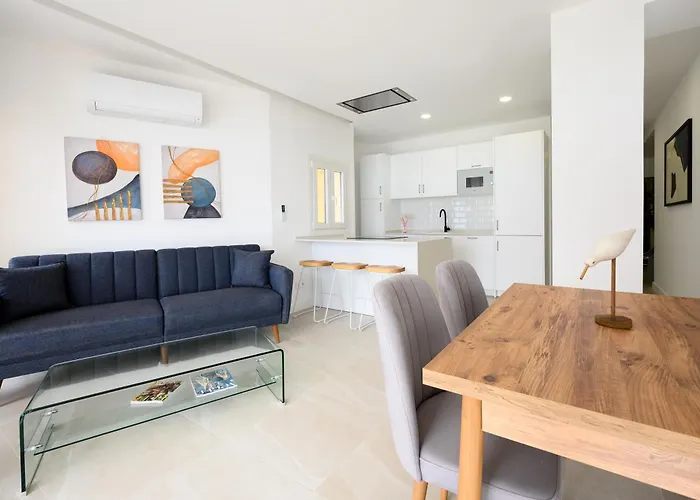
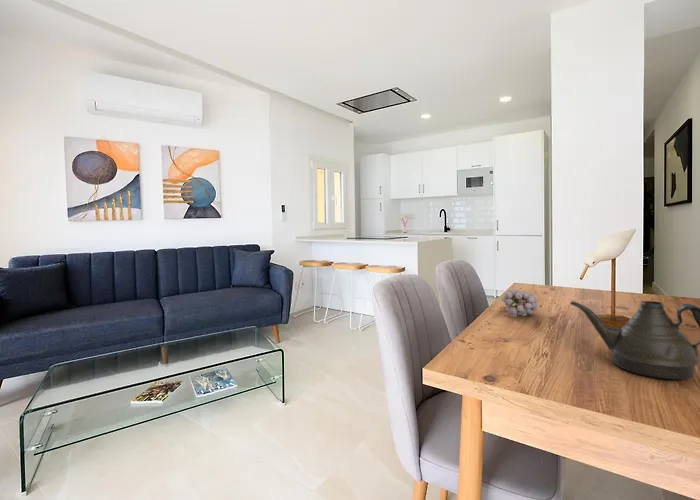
+ fruit (522, 301)
+ teapot (633, 332)
